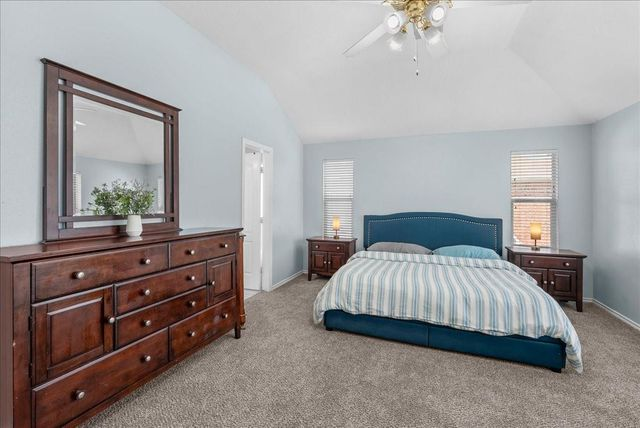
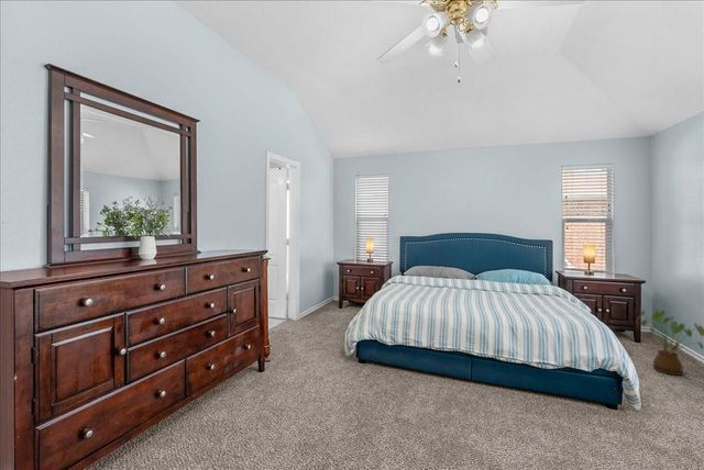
+ house plant (670, 342)
